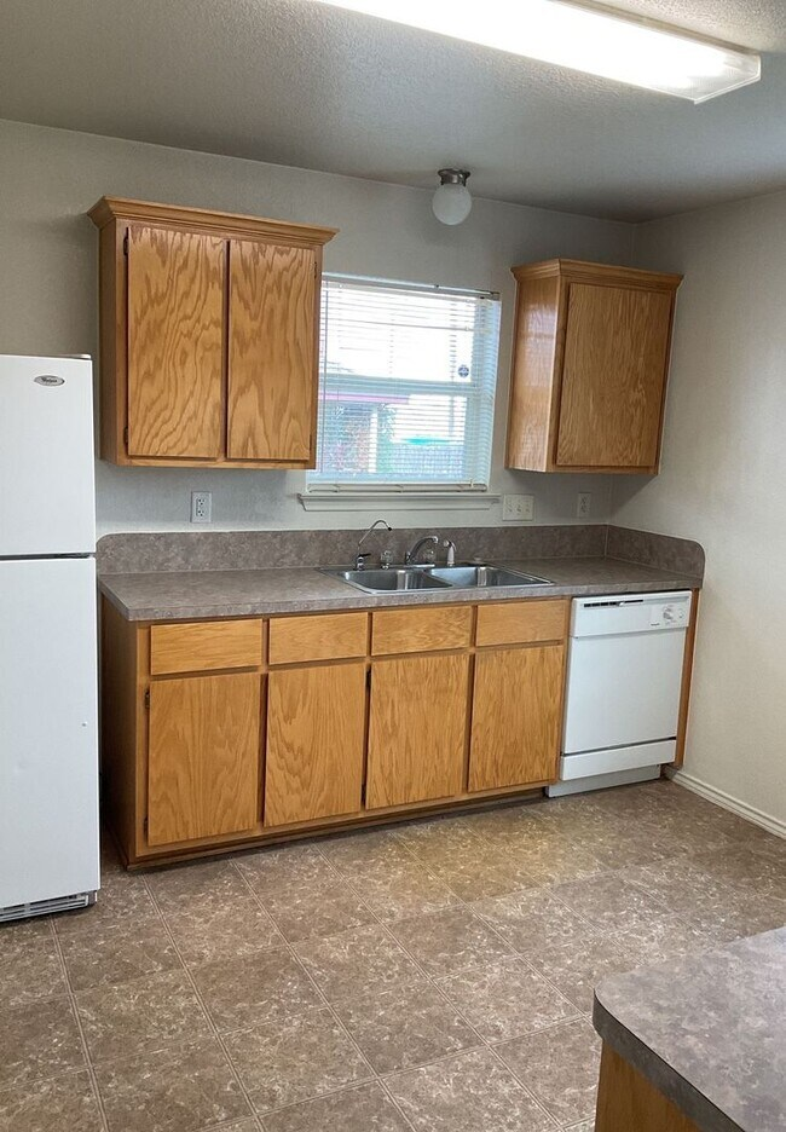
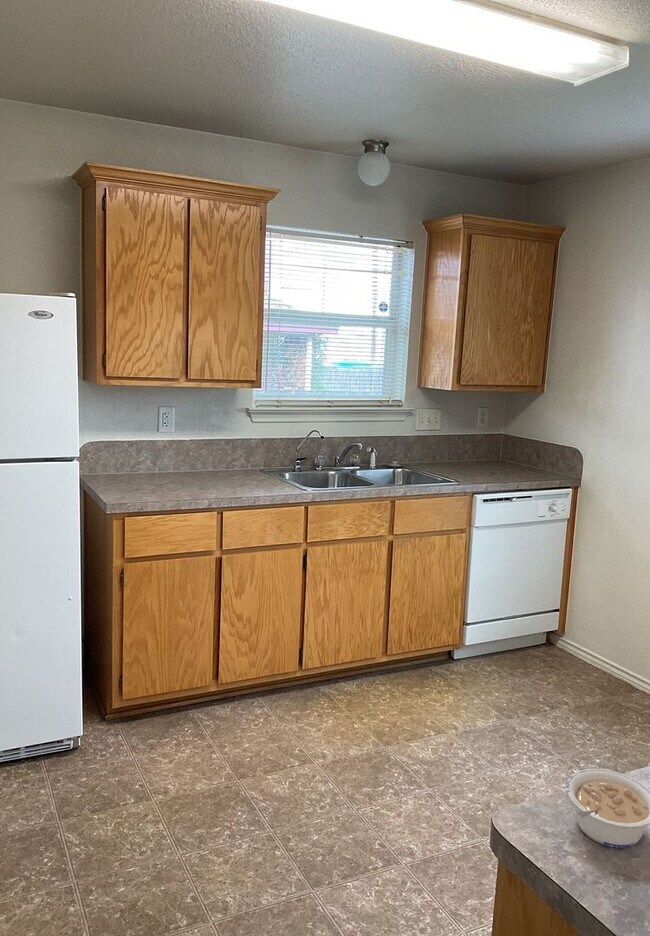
+ legume (610, 810)
